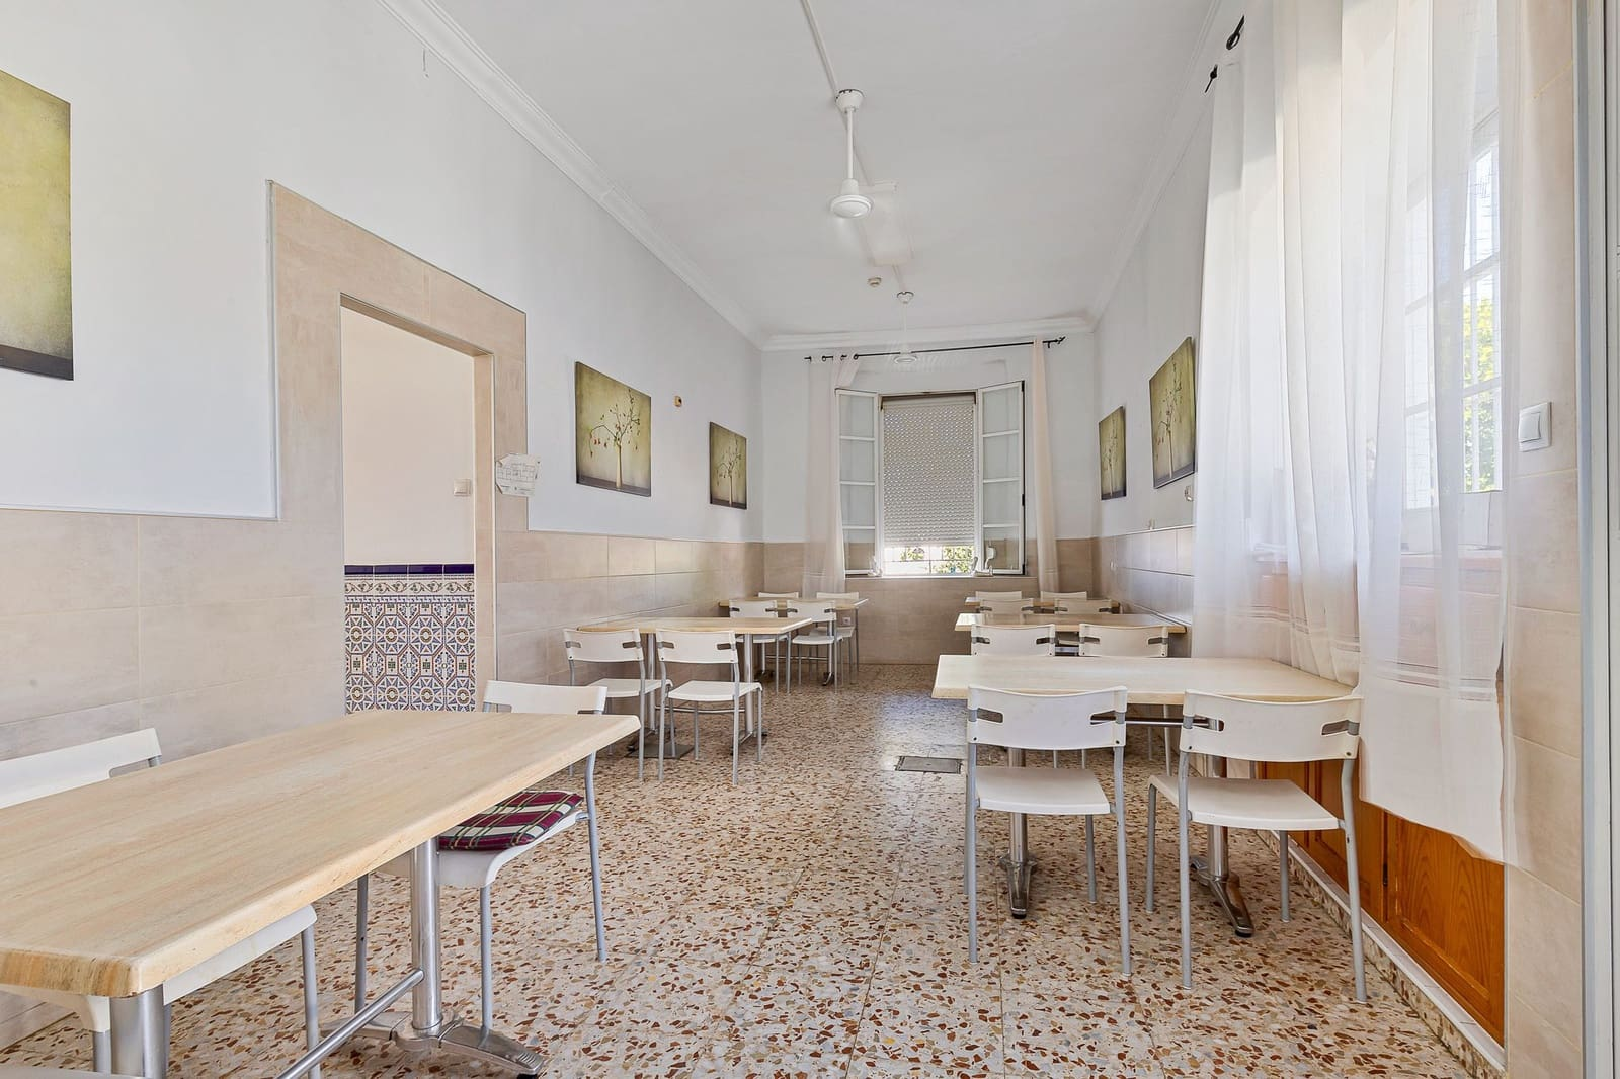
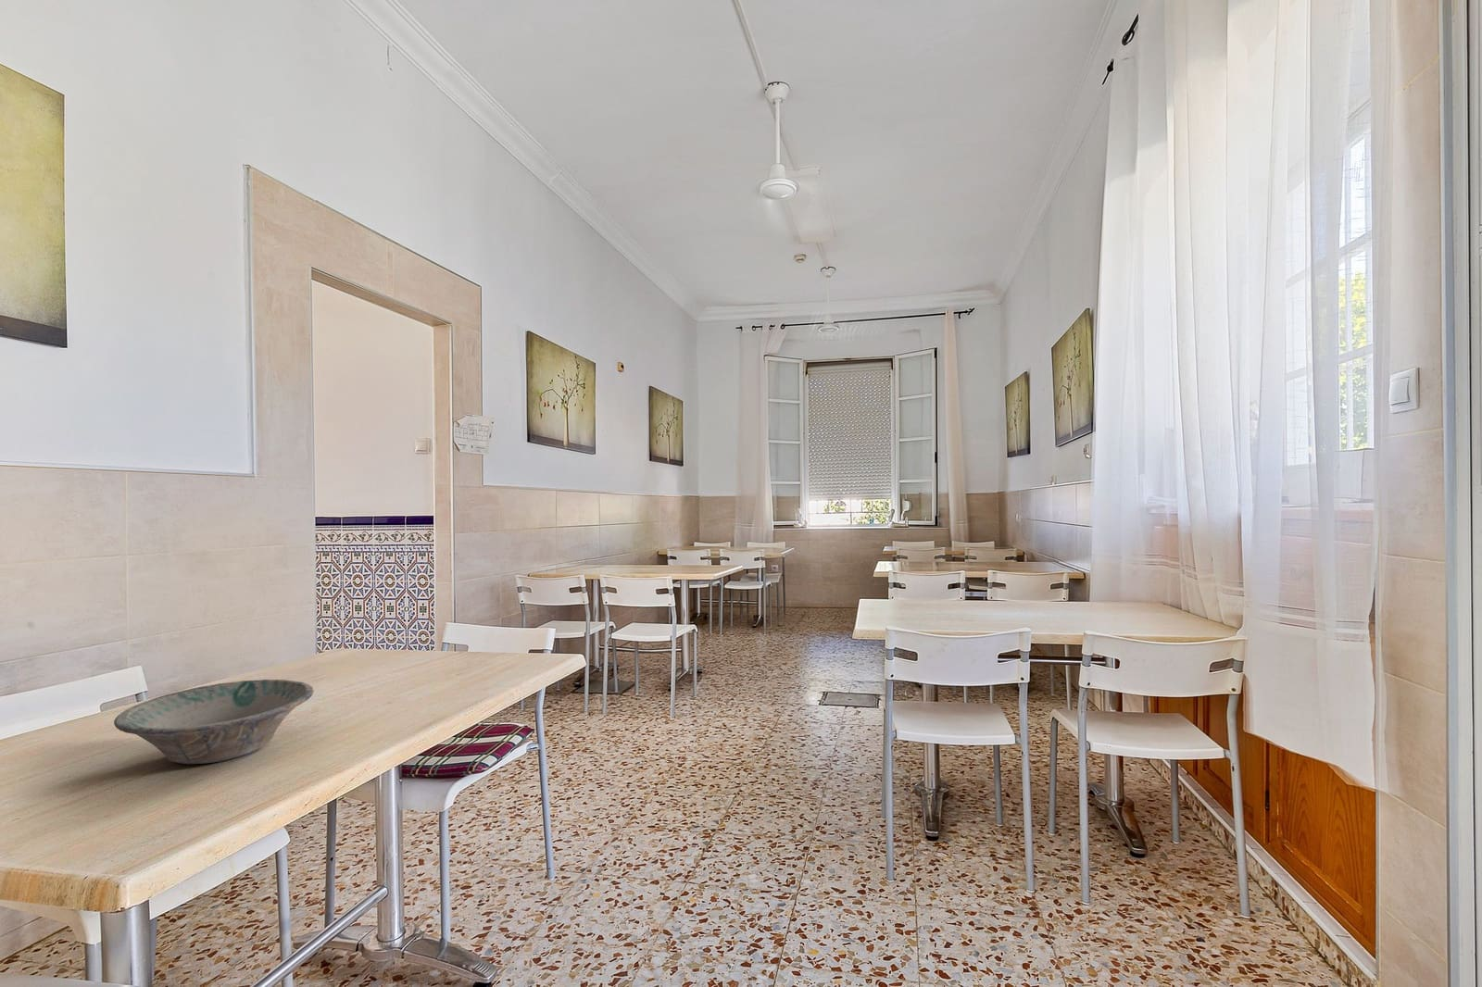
+ bowl (220, 725)
